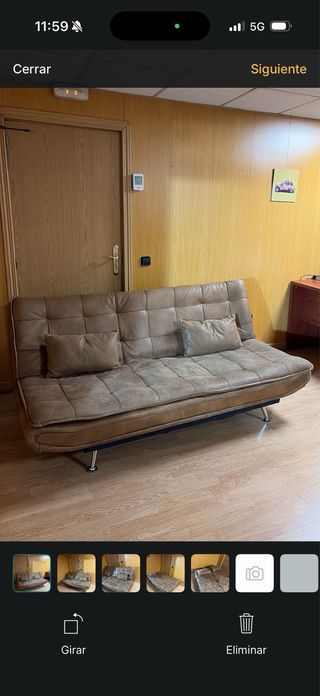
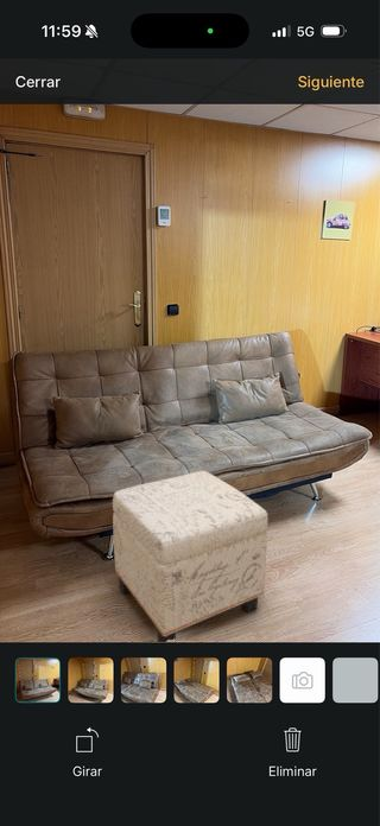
+ ottoman (186, 548)
